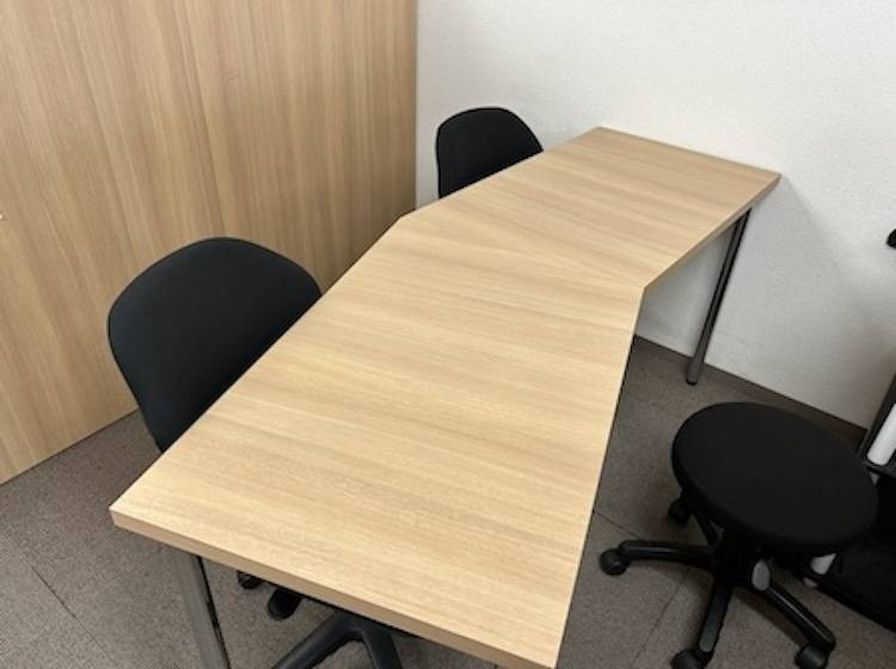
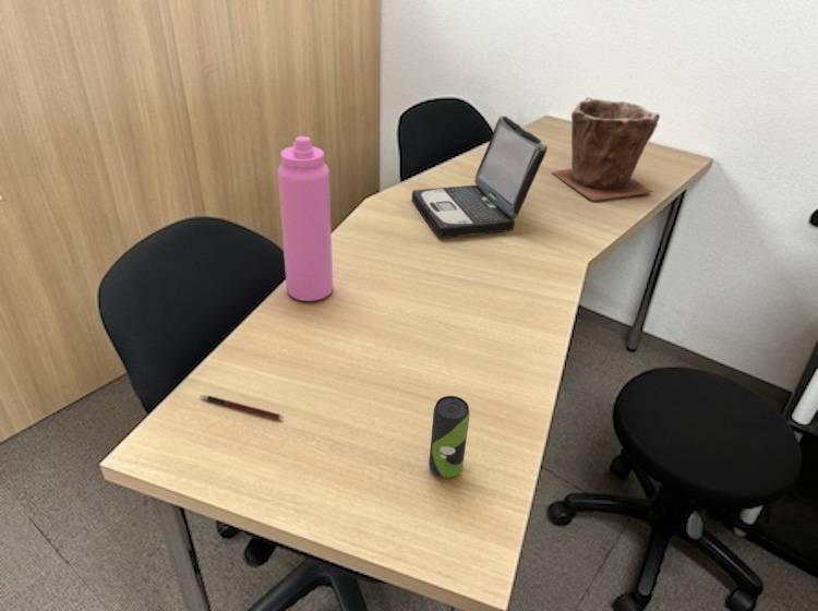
+ pen (240, 406)
+ water bottle (305, 218)
+ plant pot (609, 145)
+ laptop (477, 173)
+ beverage can (448, 438)
